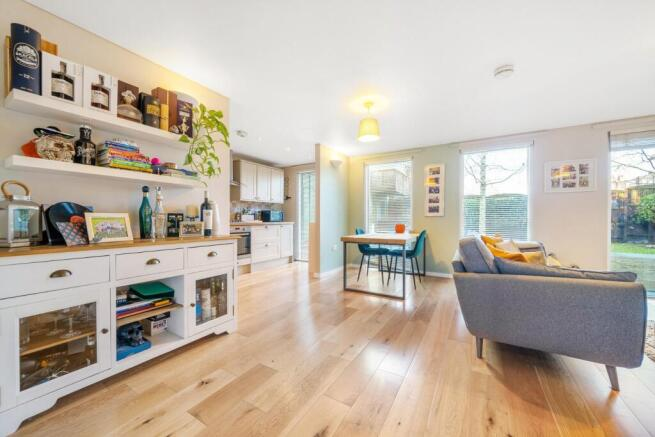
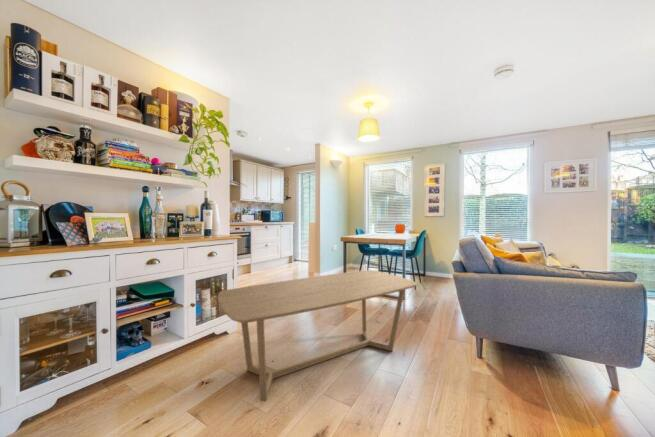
+ coffee table (323, 308)
